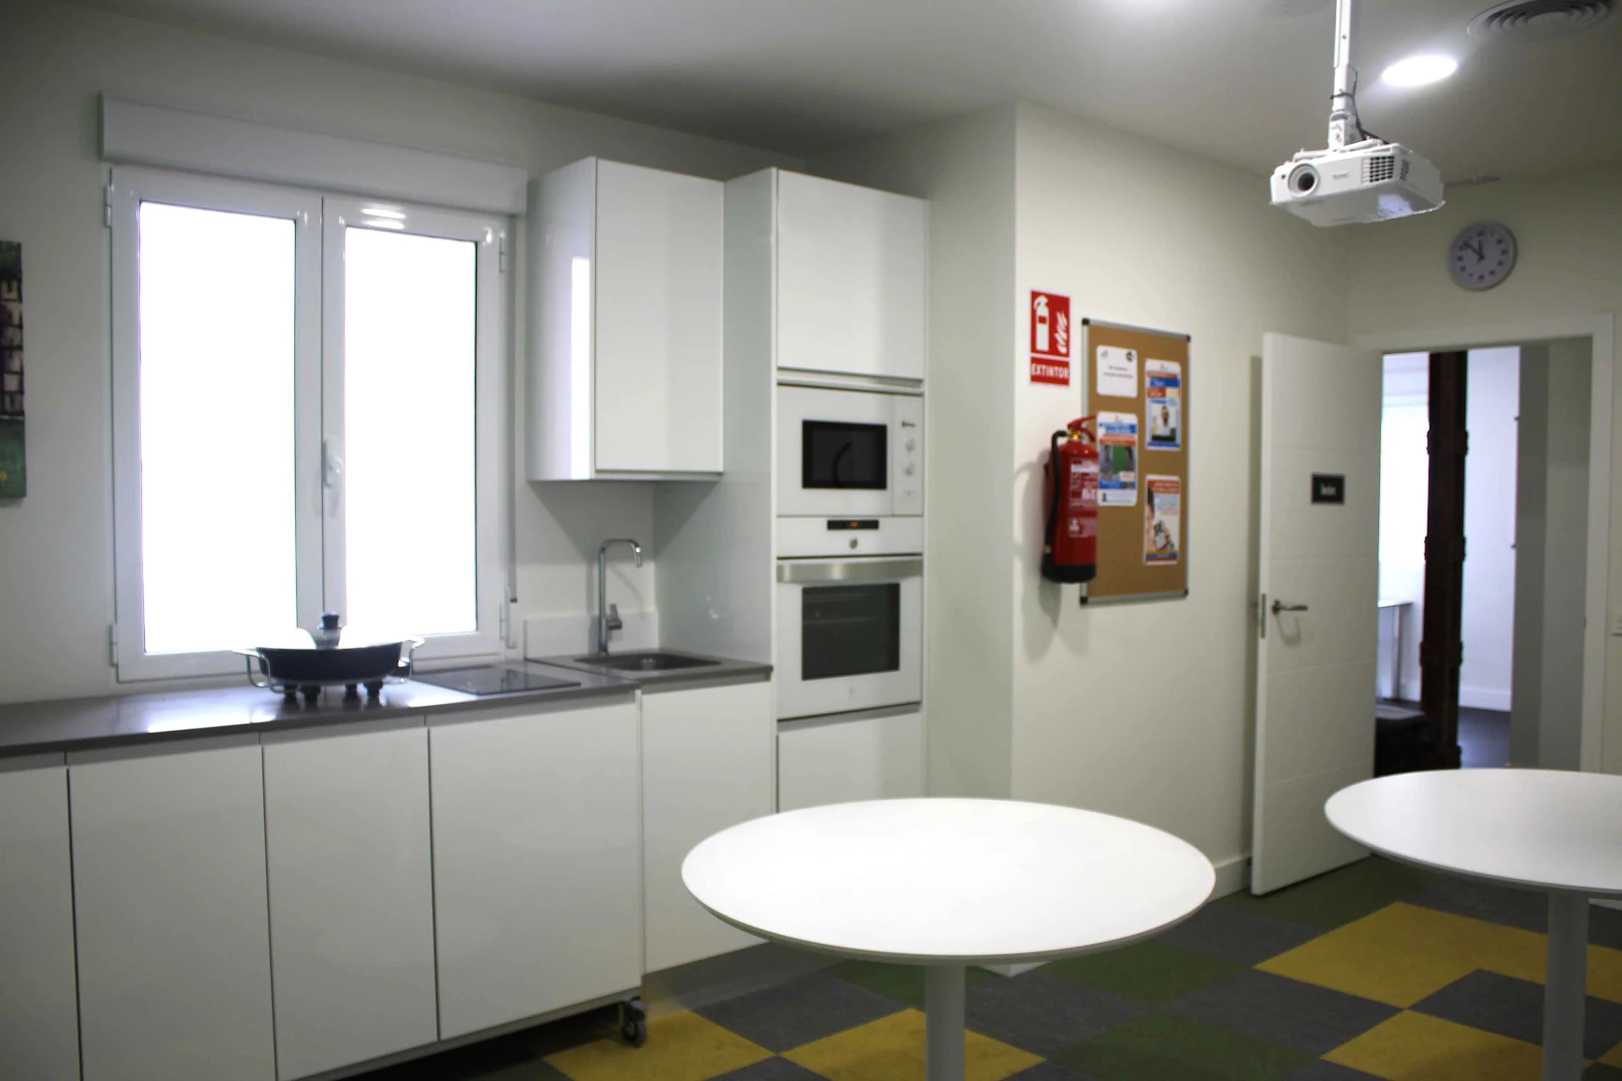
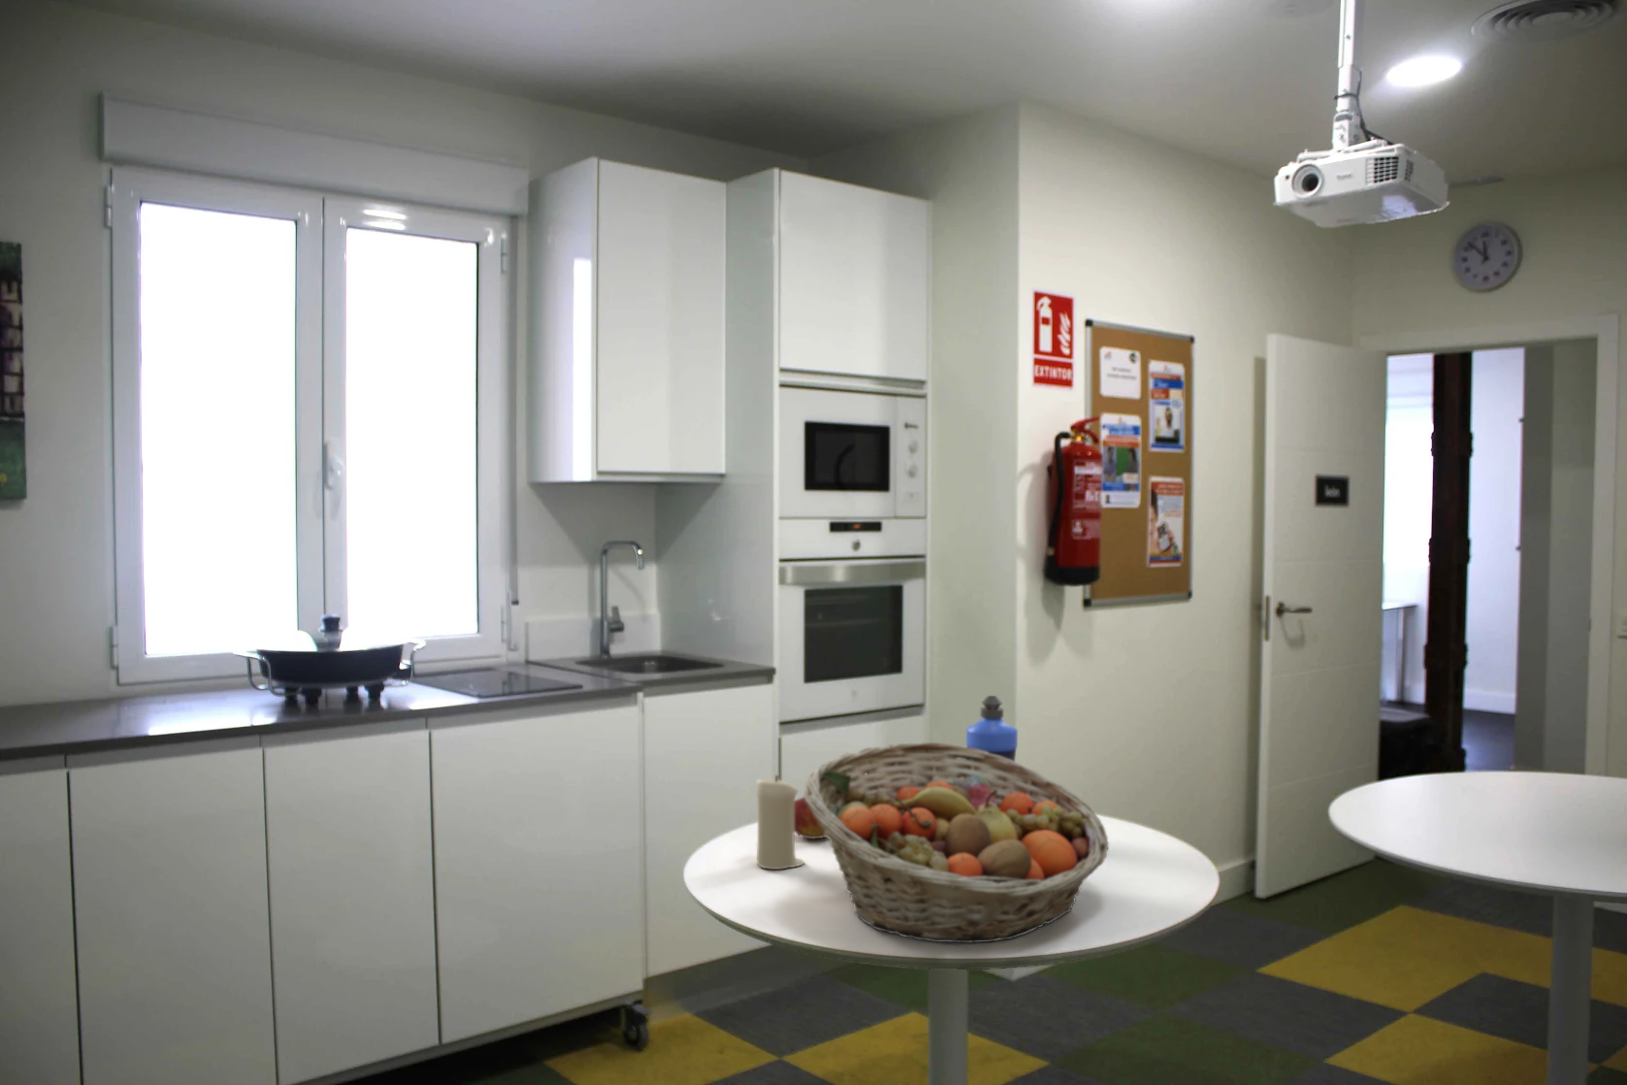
+ candle (778, 819)
+ fruit basket (955, 833)
+ water bottle (994, 754)
+ apple (814, 814)
